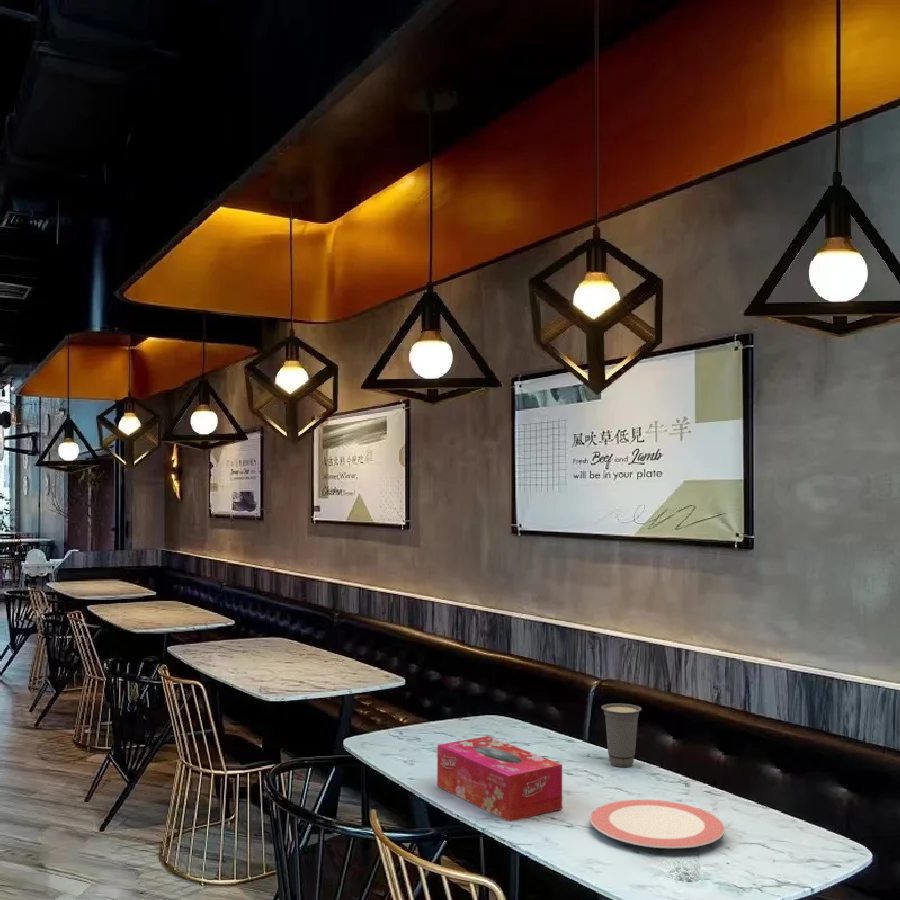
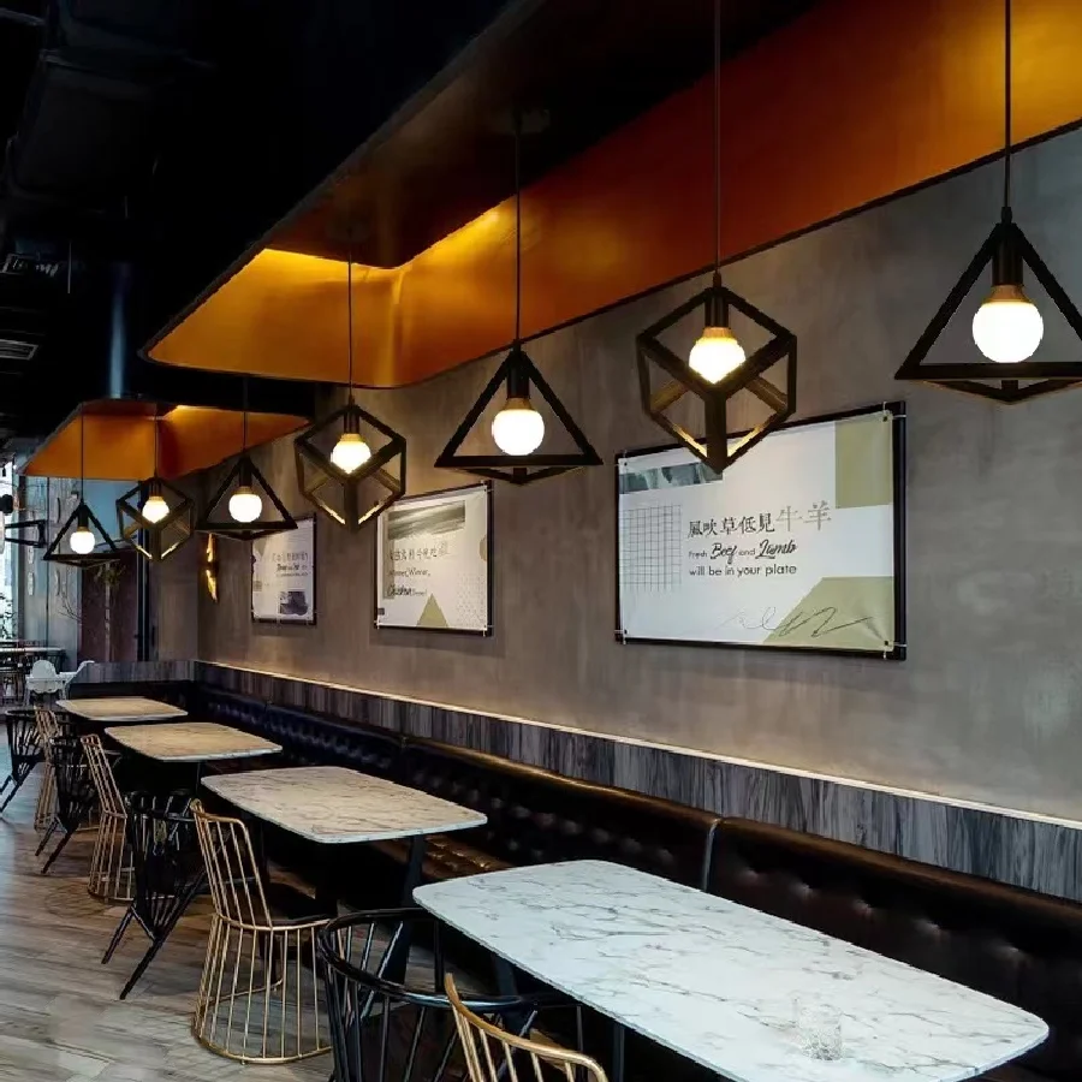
- cup (621, 735)
- plate (656, 825)
- tissue box (497, 775)
